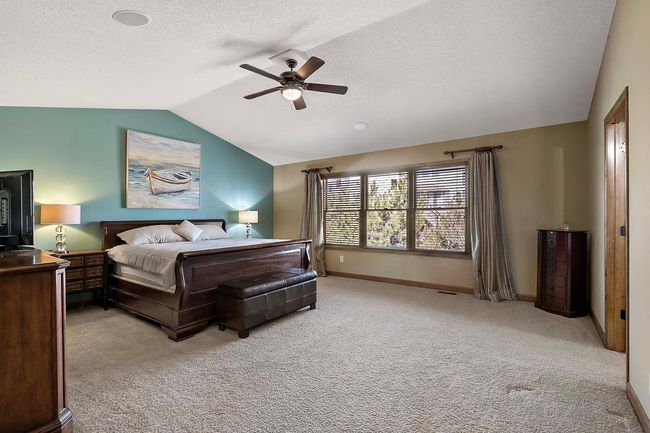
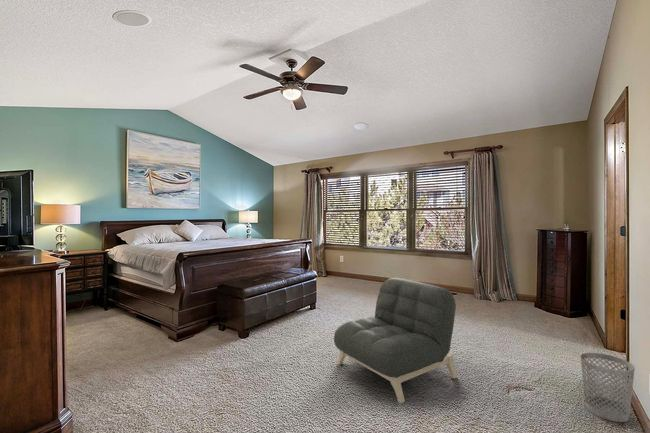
+ wastebasket (606, 386)
+ armchair (393, 328)
